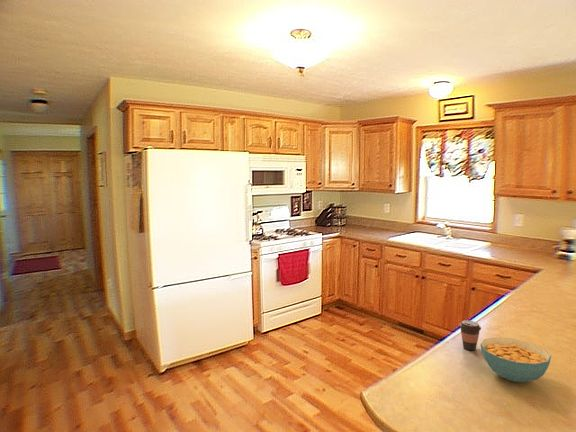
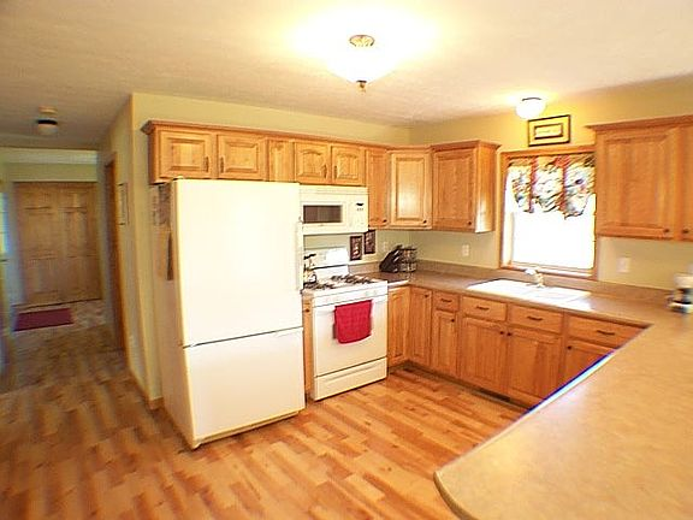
- coffee cup (469, 335)
- cereal bowl (514, 363)
